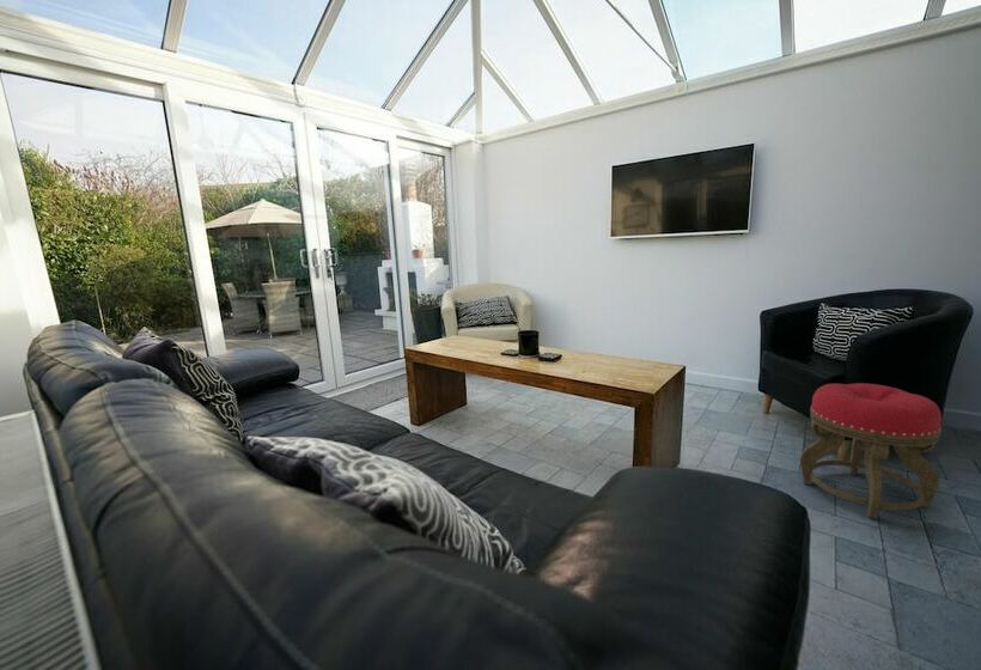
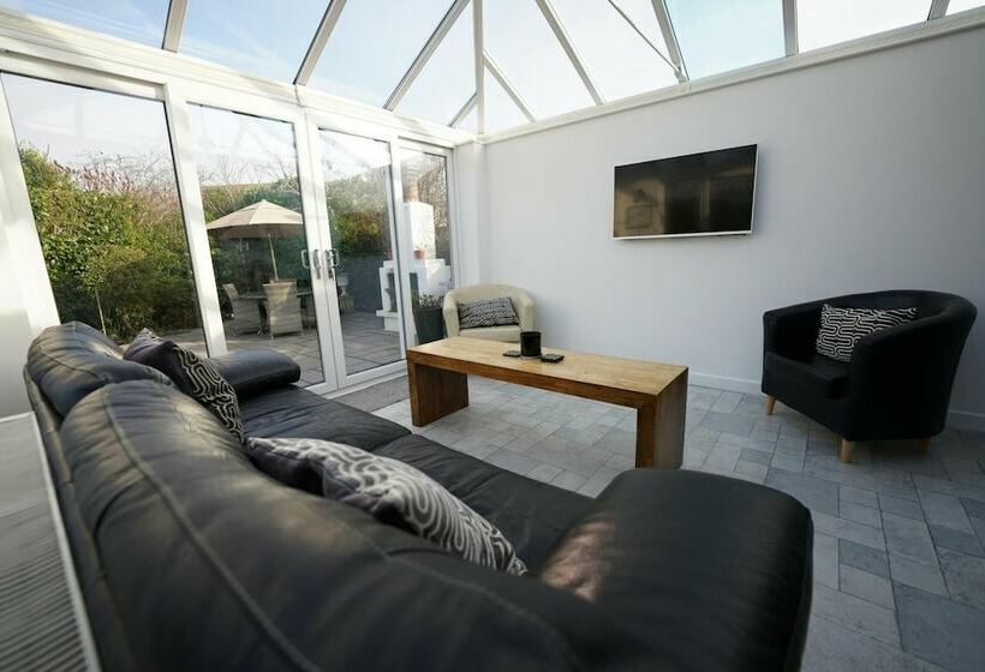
- stool (867, 444)
